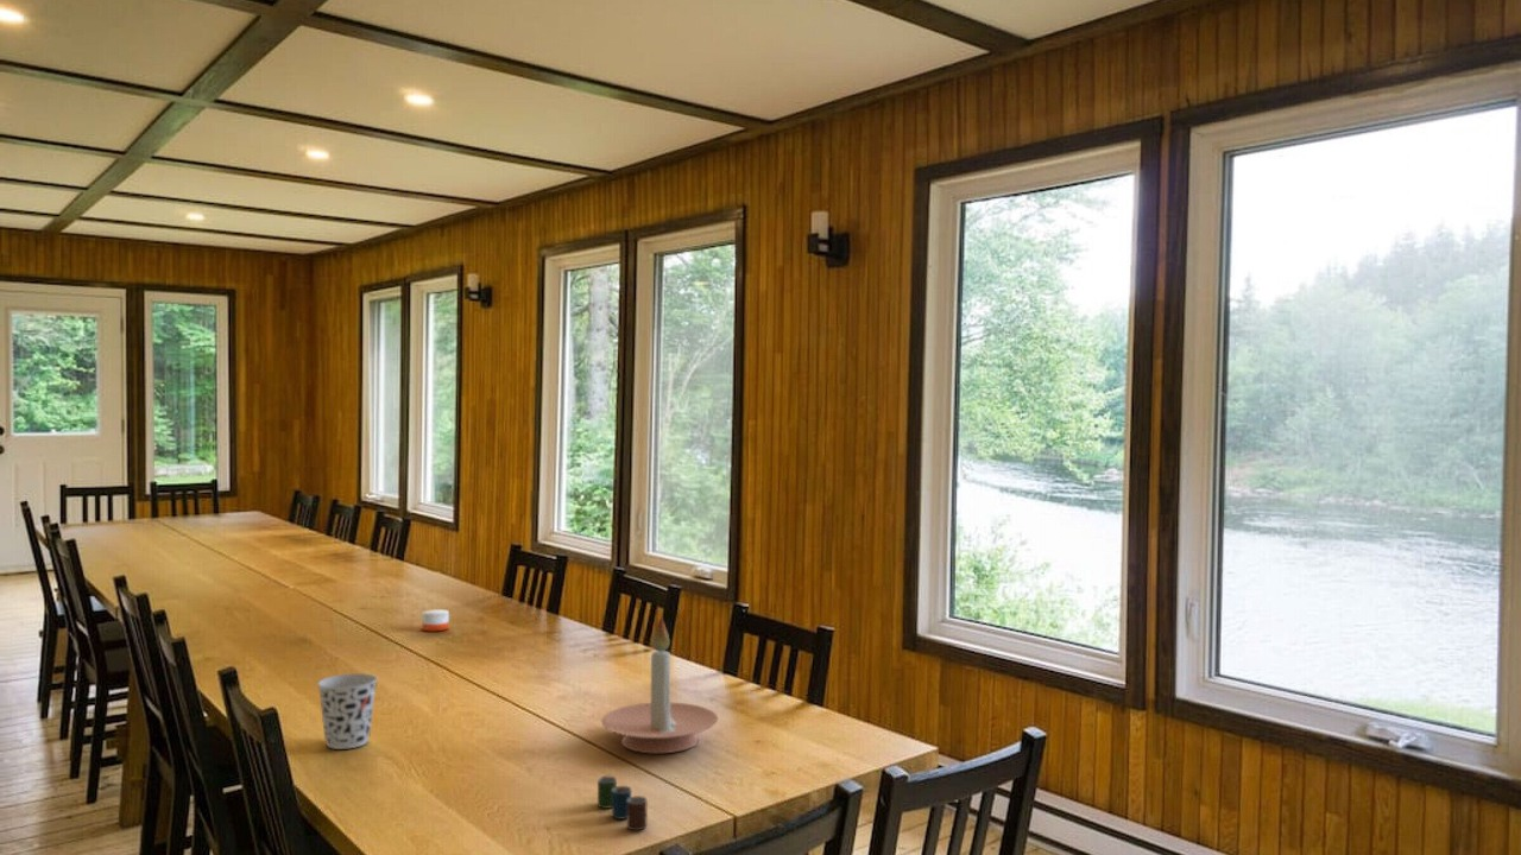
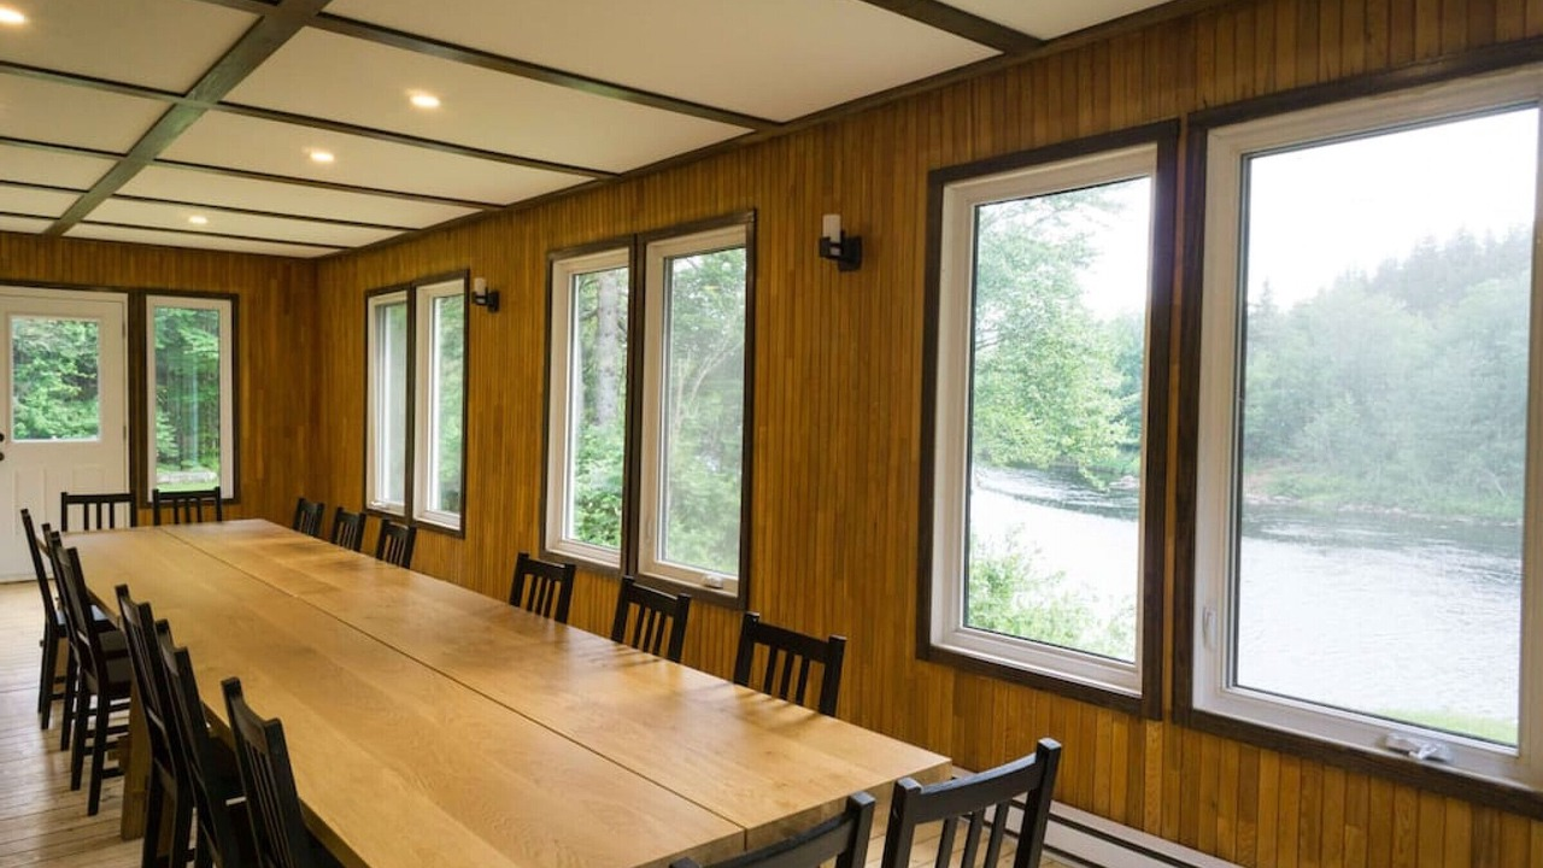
- cup (347, 711)
- candle holder (659, 678)
- candle (435, 610)
- cup (619, 792)
